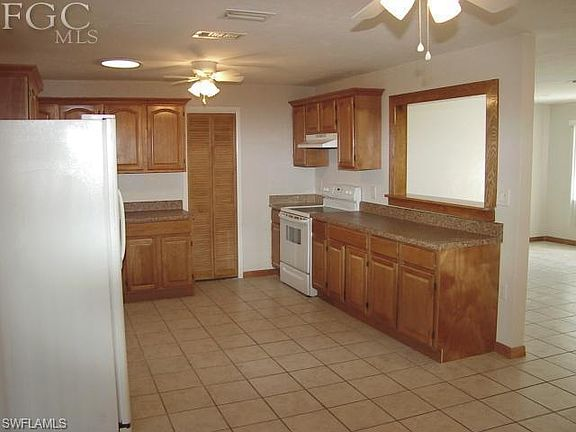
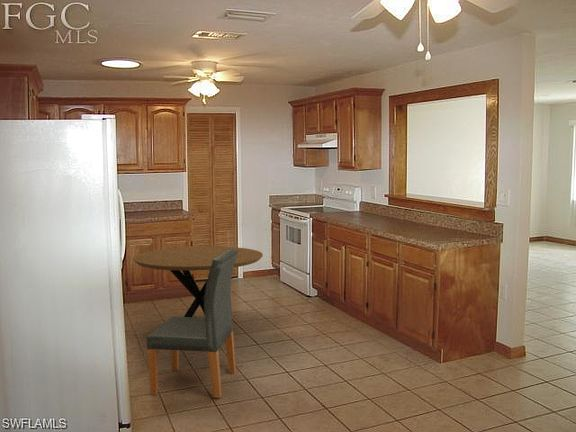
+ dining chair (195, 318)
+ dining table (199, 294)
